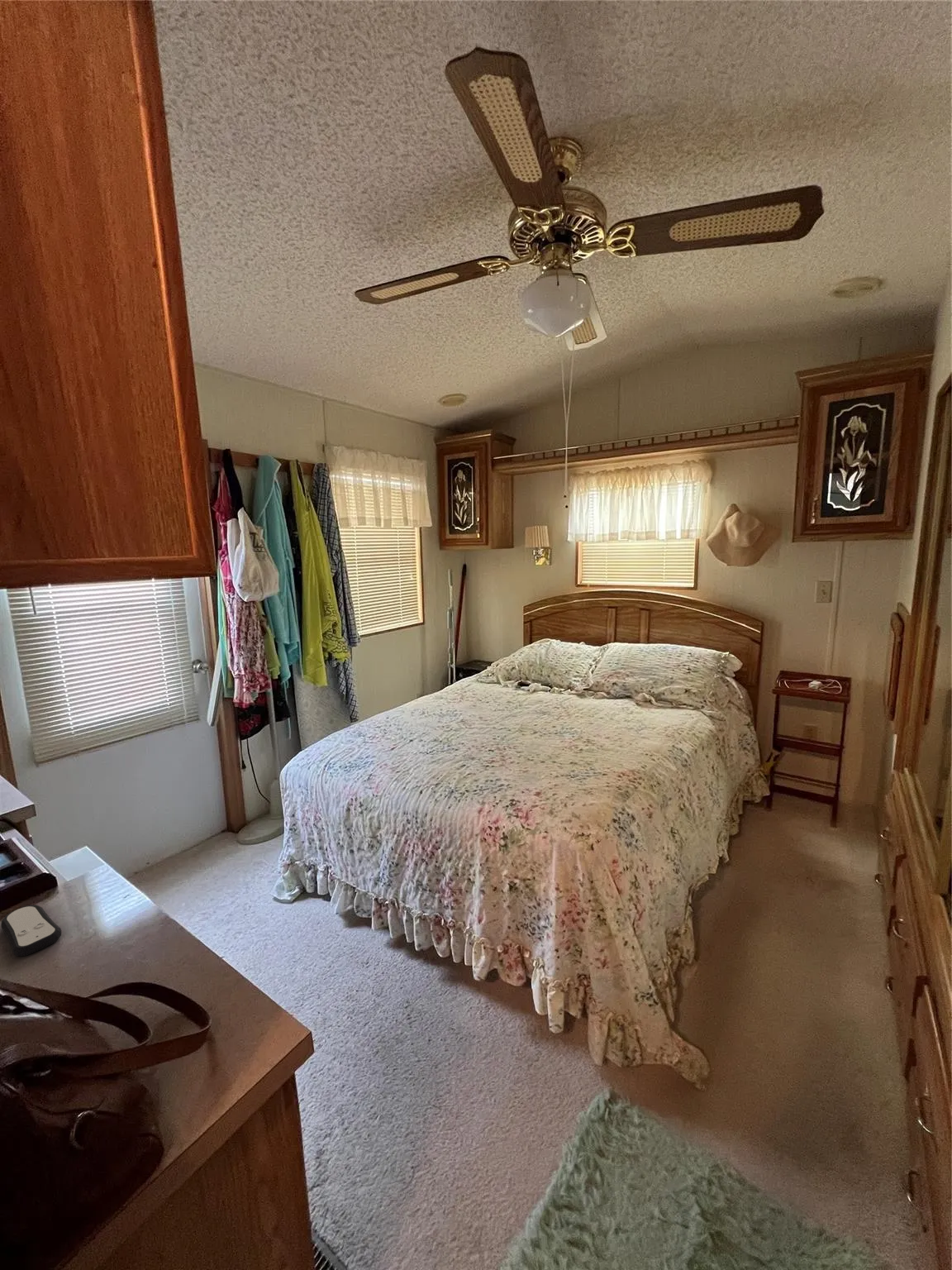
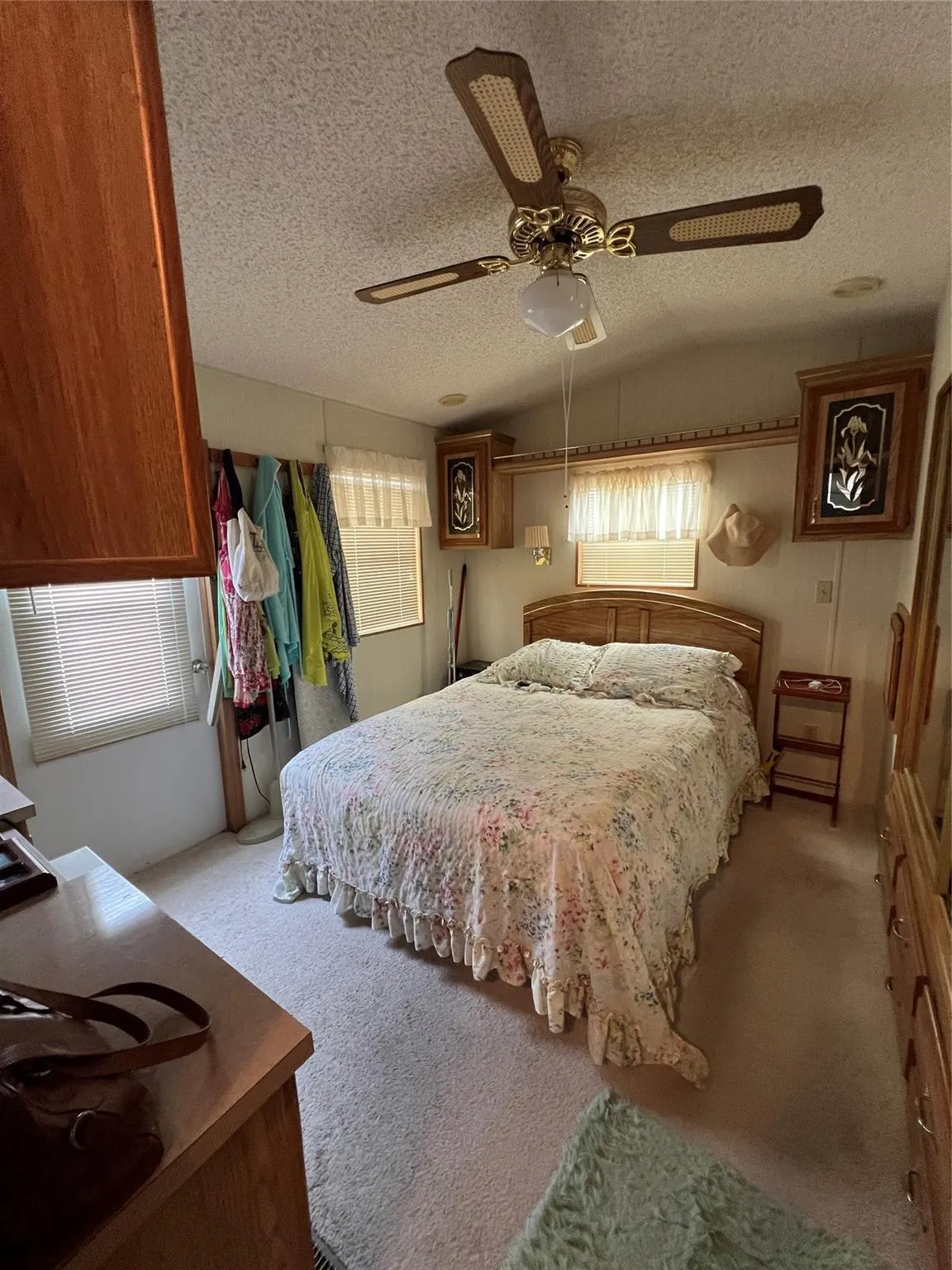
- remote control (29, 928)
